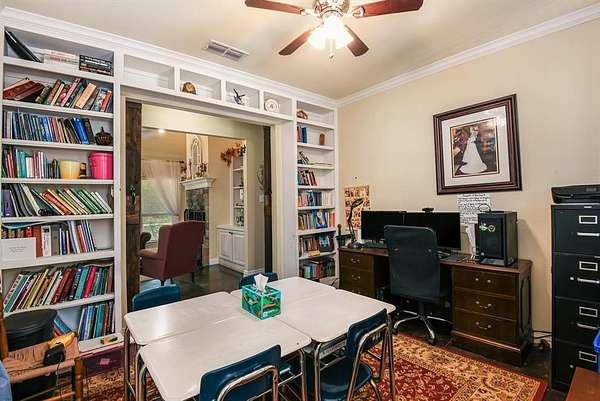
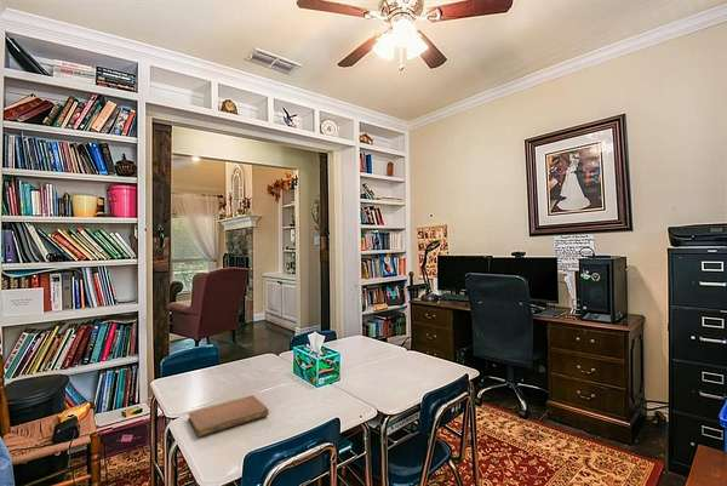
+ notebook (228, 413)
